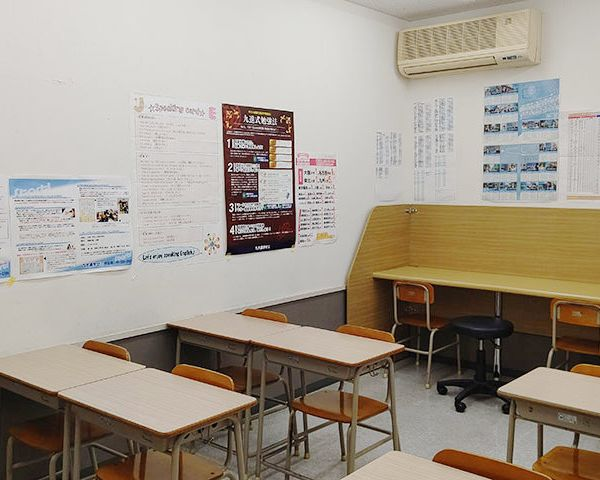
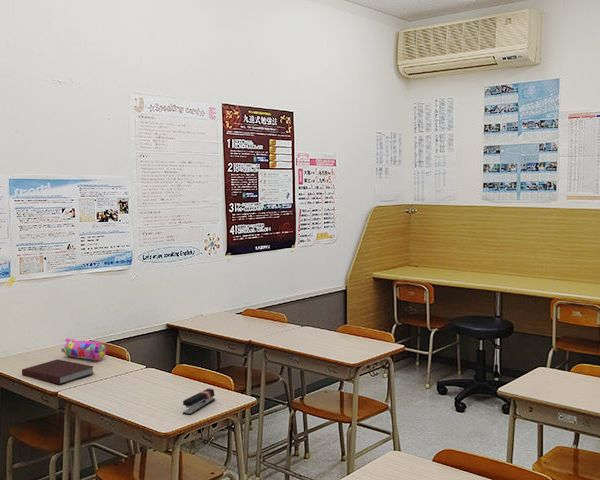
+ pencil case (84, 349)
+ stapler (199, 400)
+ notebook (58, 371)
